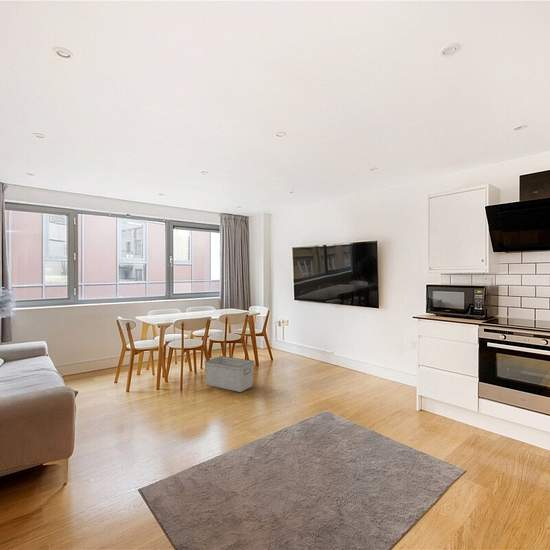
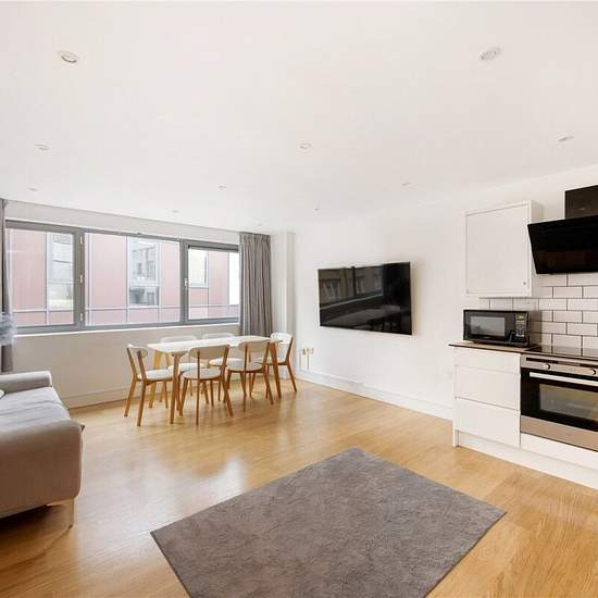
- storage bin (229, 373)
